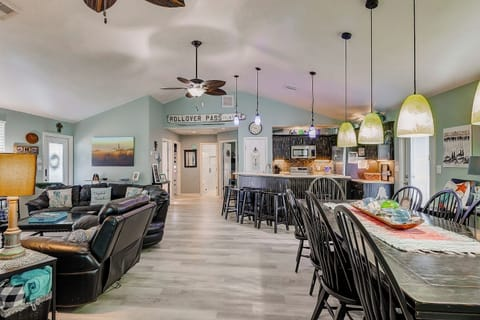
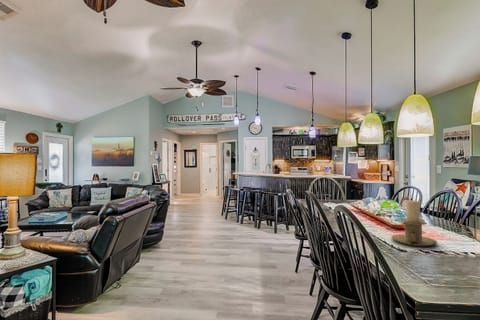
+ candle holder (413, 221)
